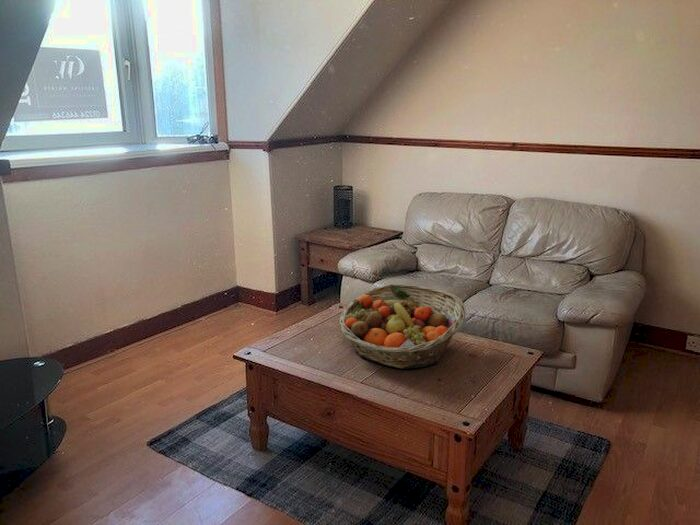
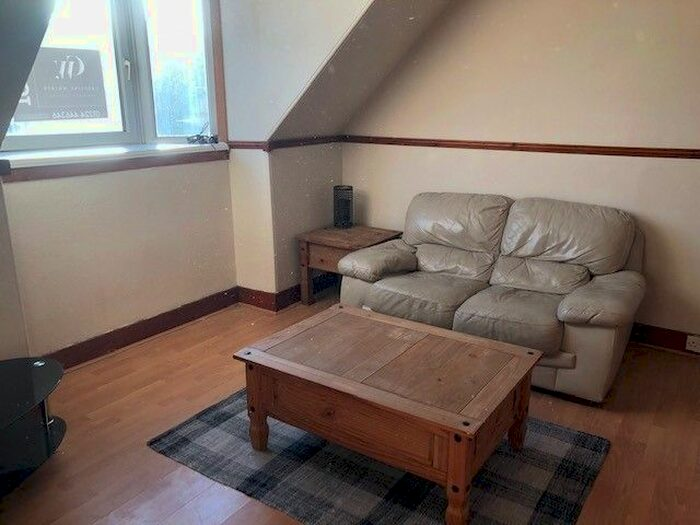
- fruit basket (400, 324)
